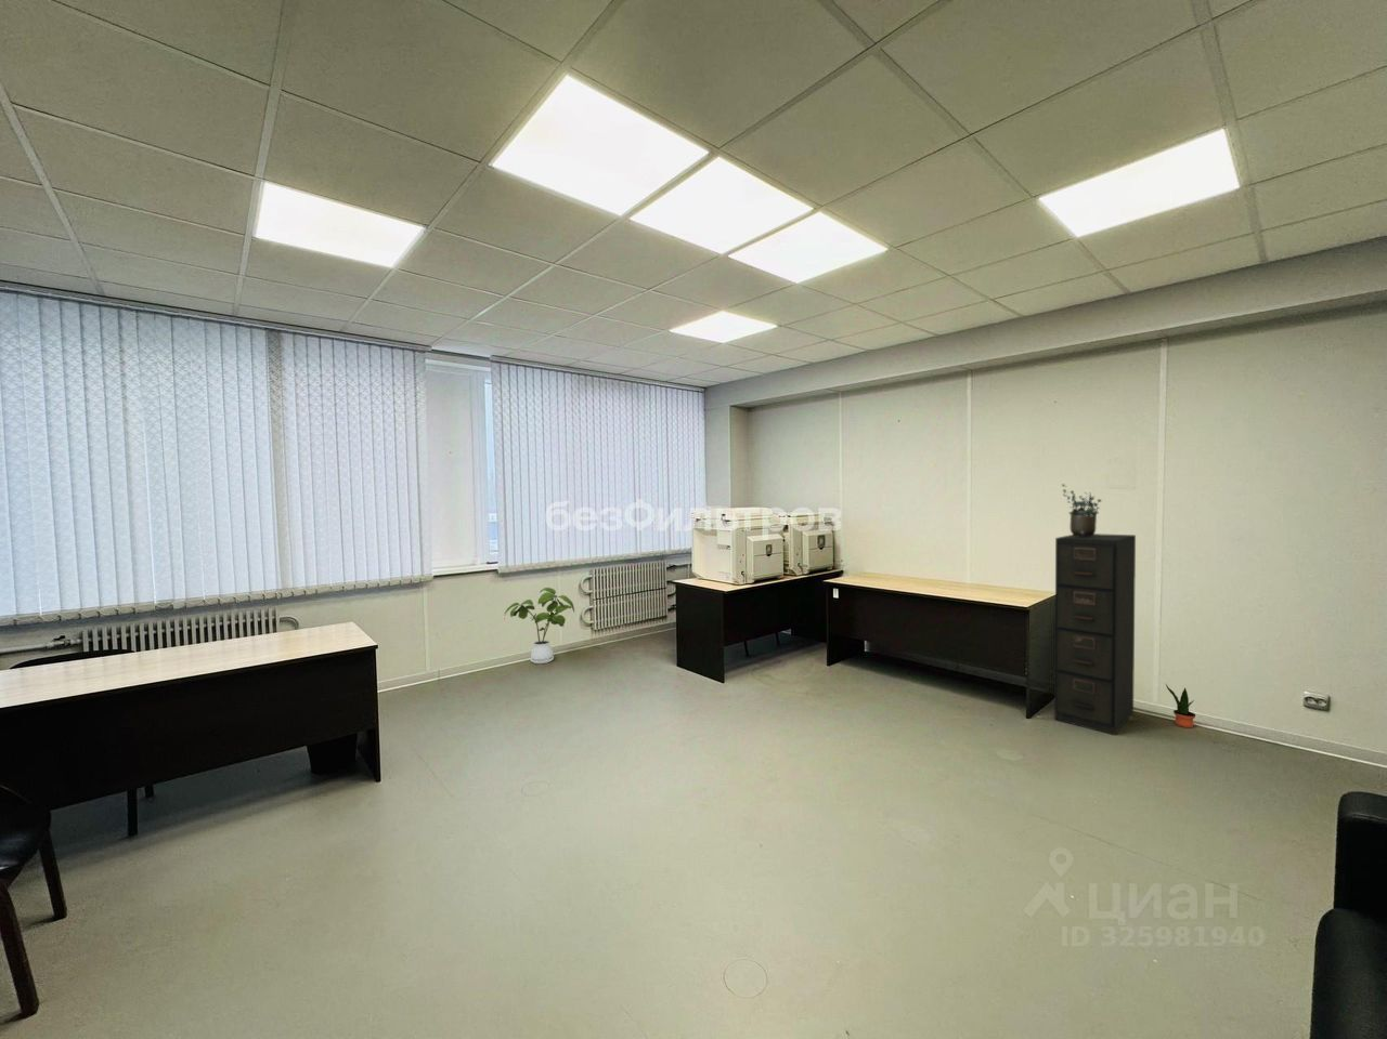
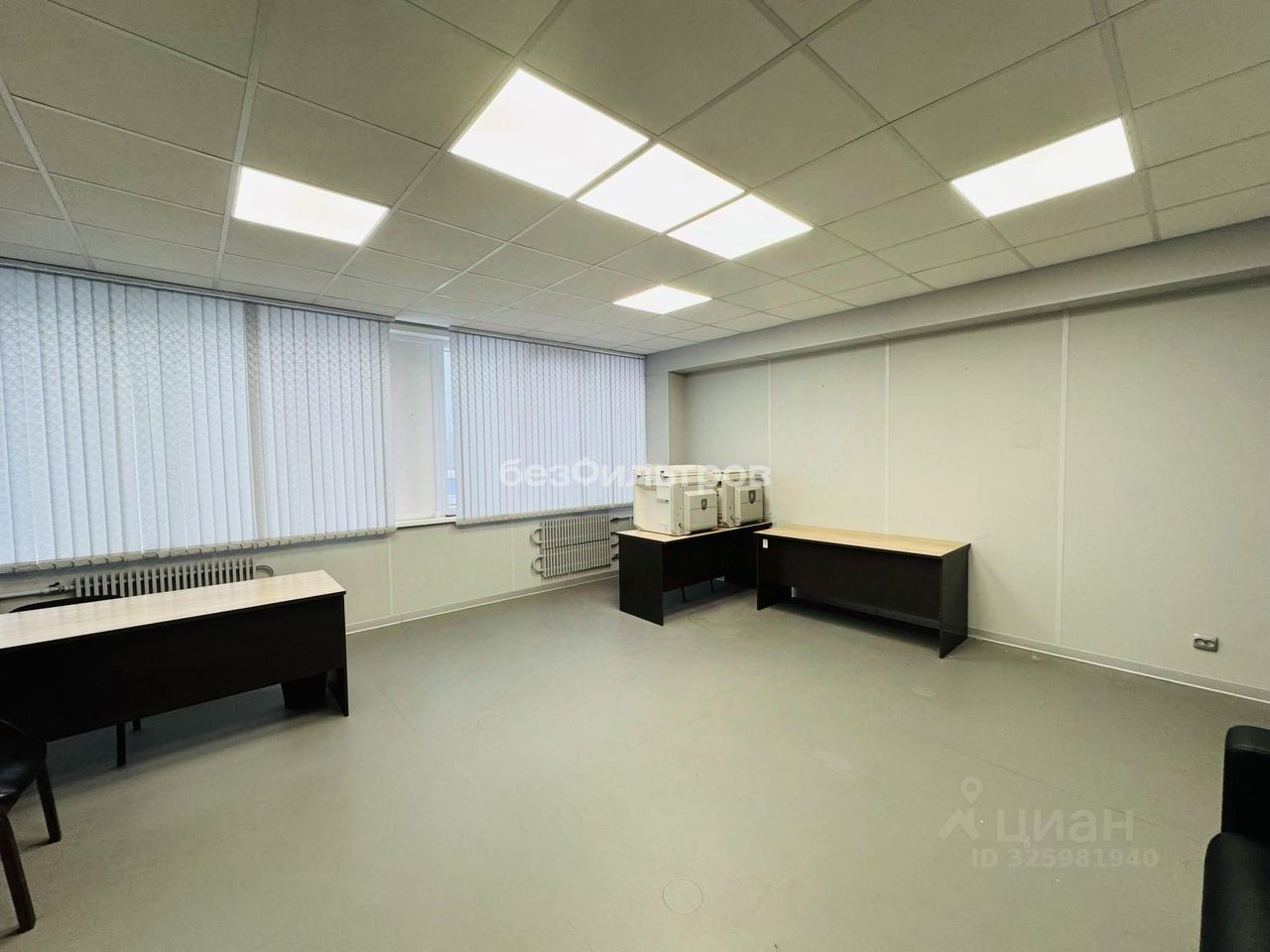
- potted plant (1179, 705)
- filing cabinet (1094, 626)
- house plant (548, 623)
- potted plant (1081, 510)
